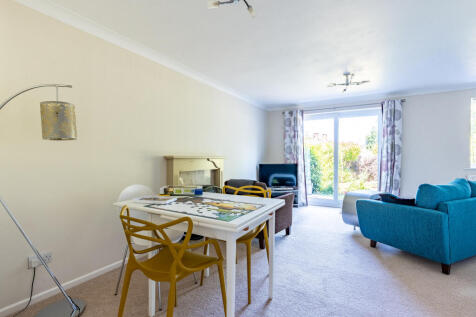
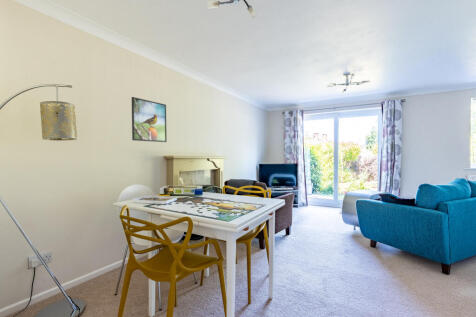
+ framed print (150, 121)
